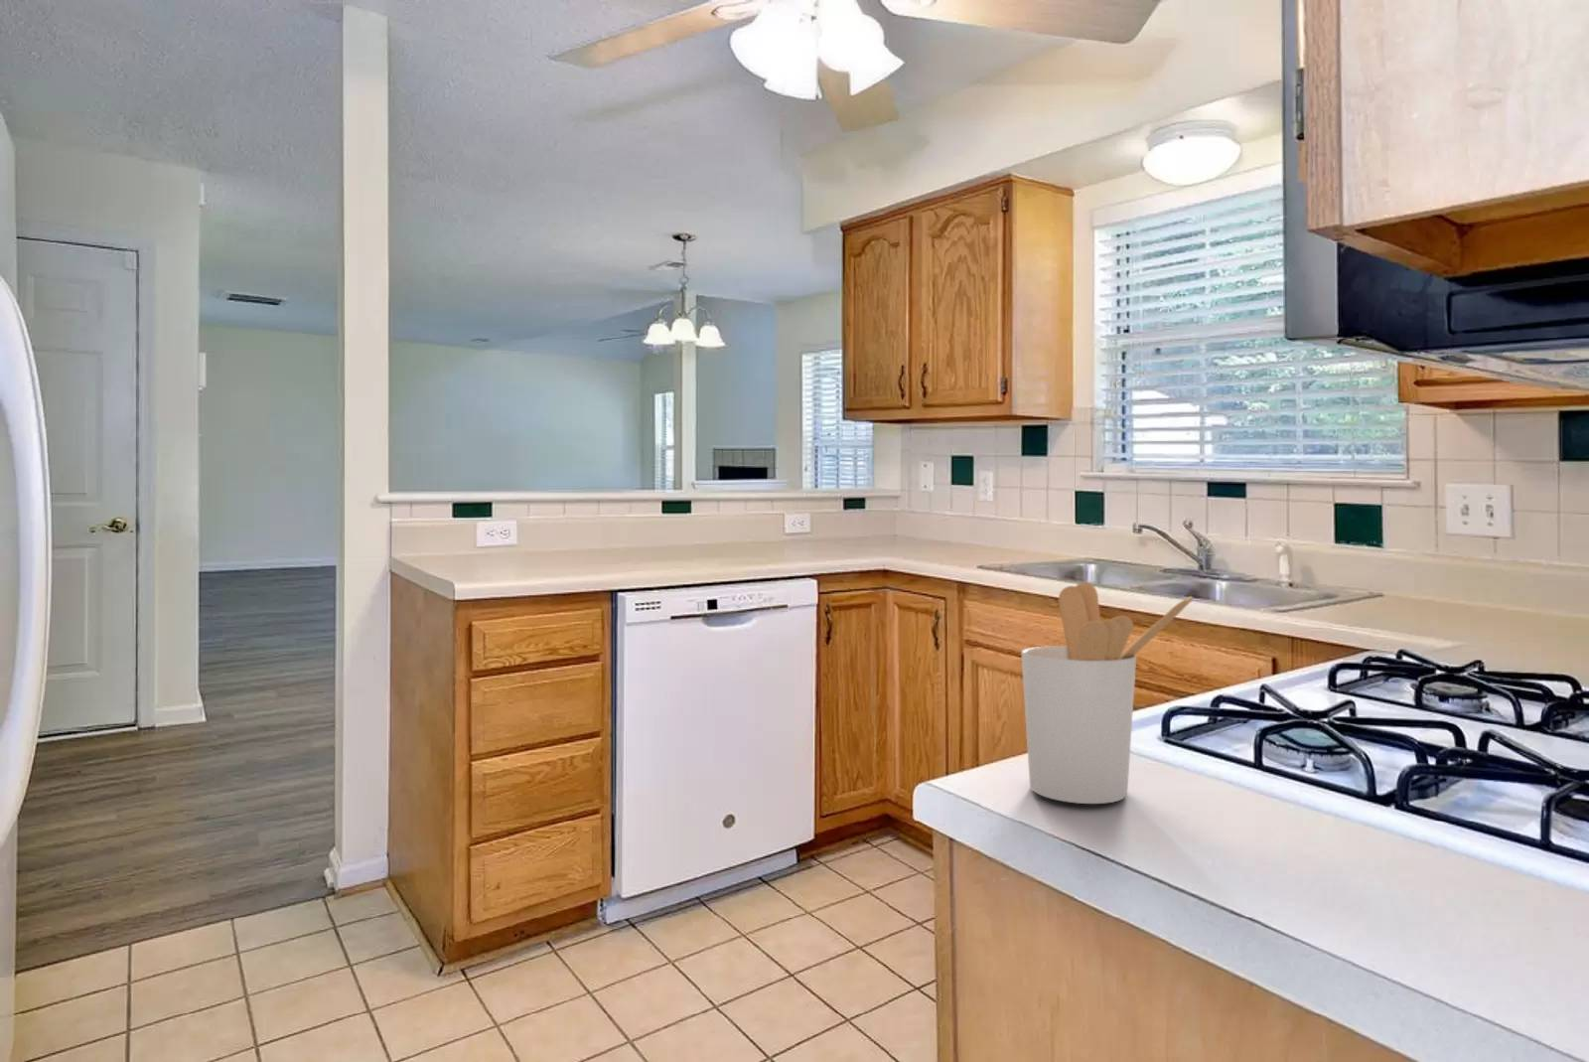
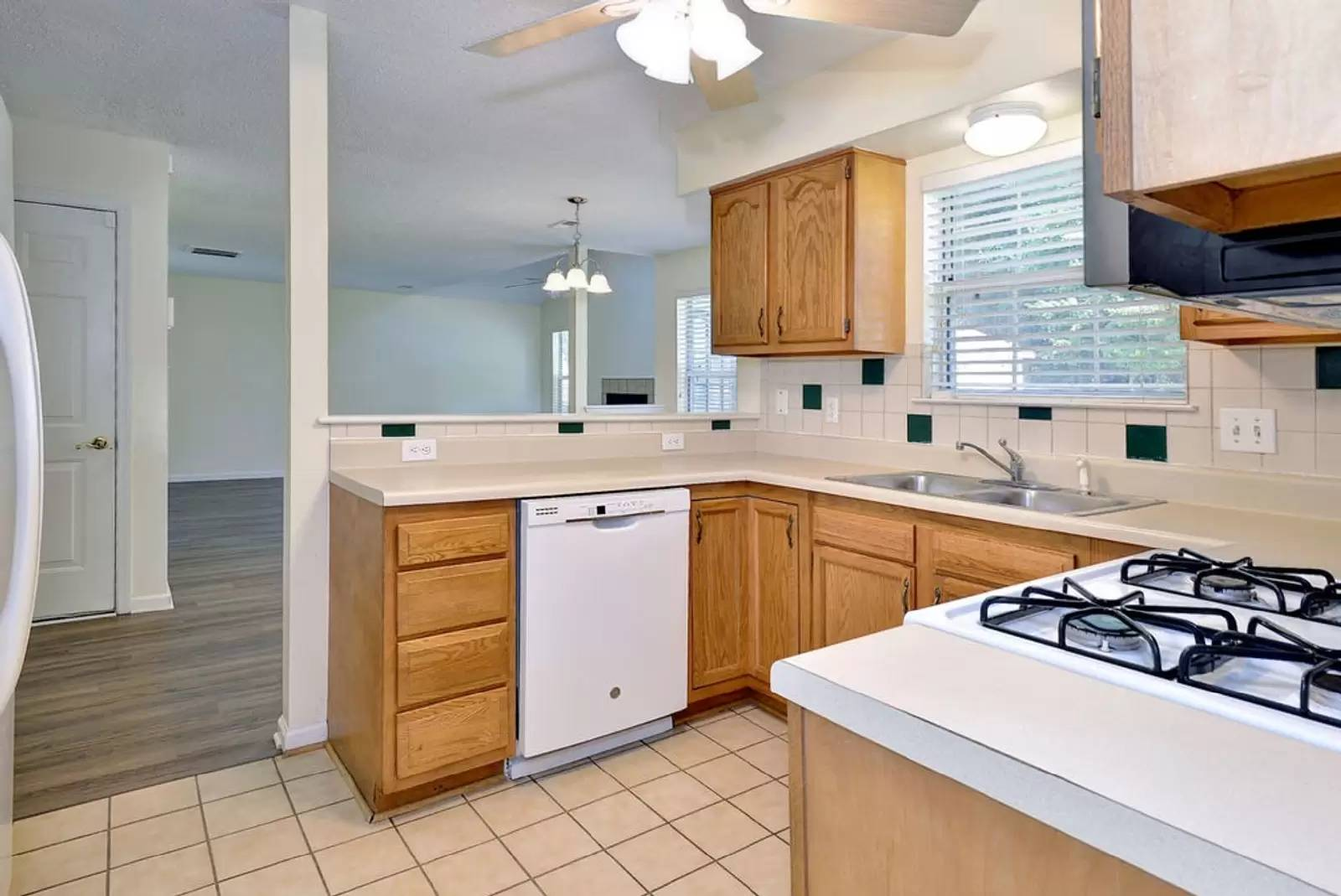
- utensil holder (1108, 689)
